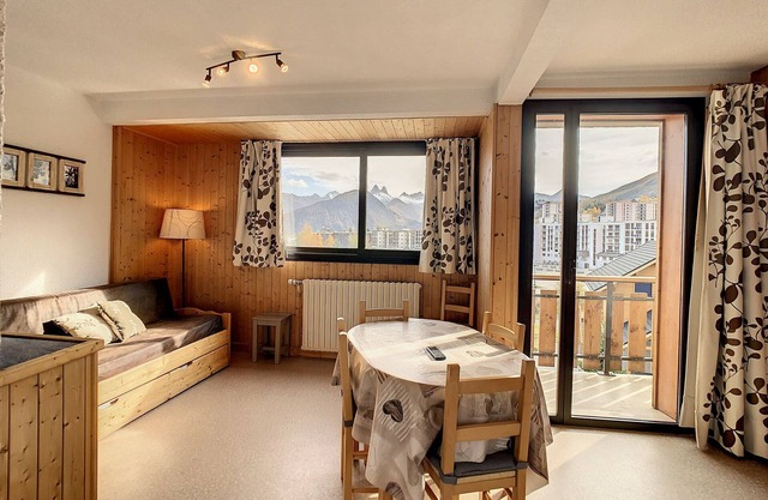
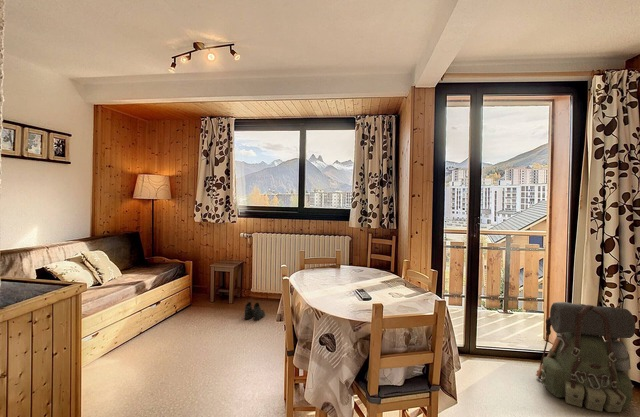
+ boots (254, 309)
+ backpack (581, 346)
